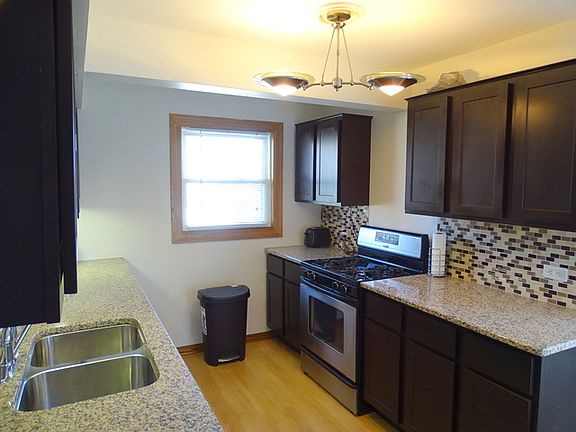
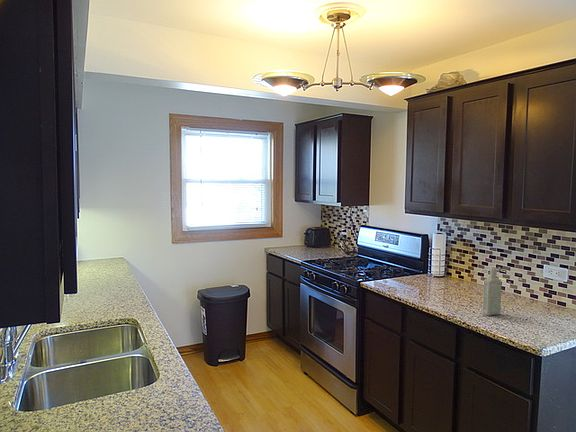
+ bottle (492, 290)
